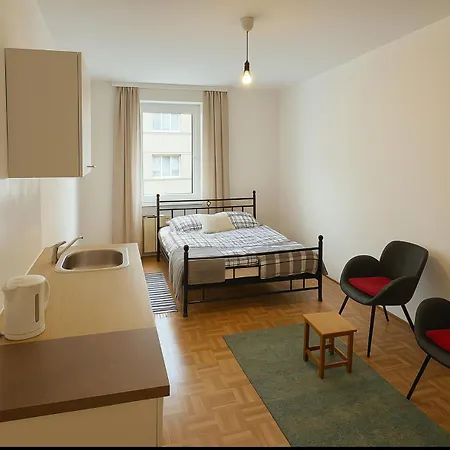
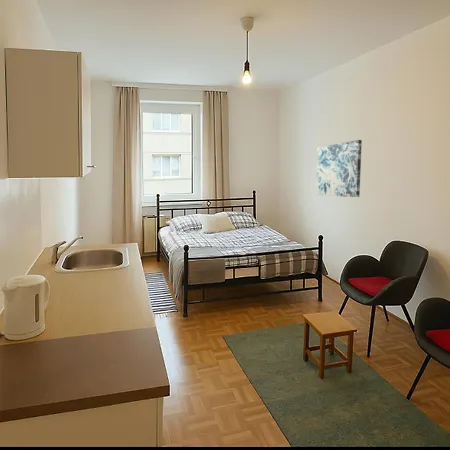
+ wall art (336, 170)
